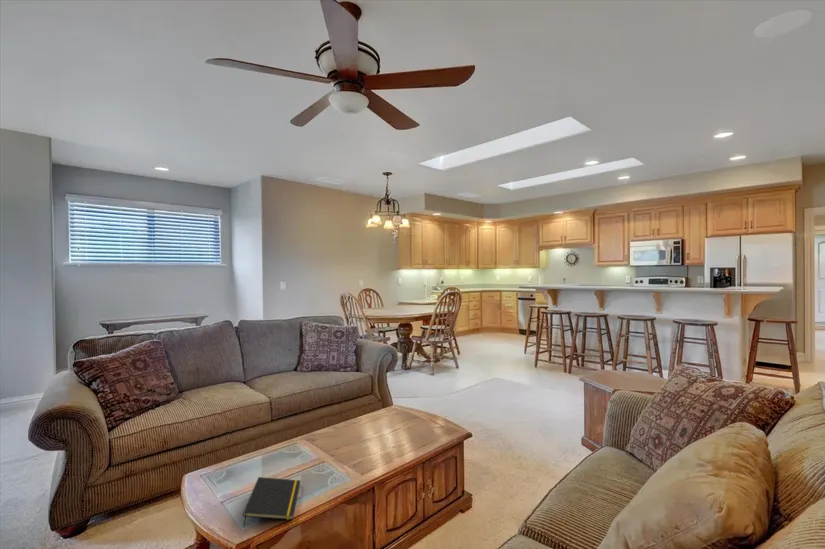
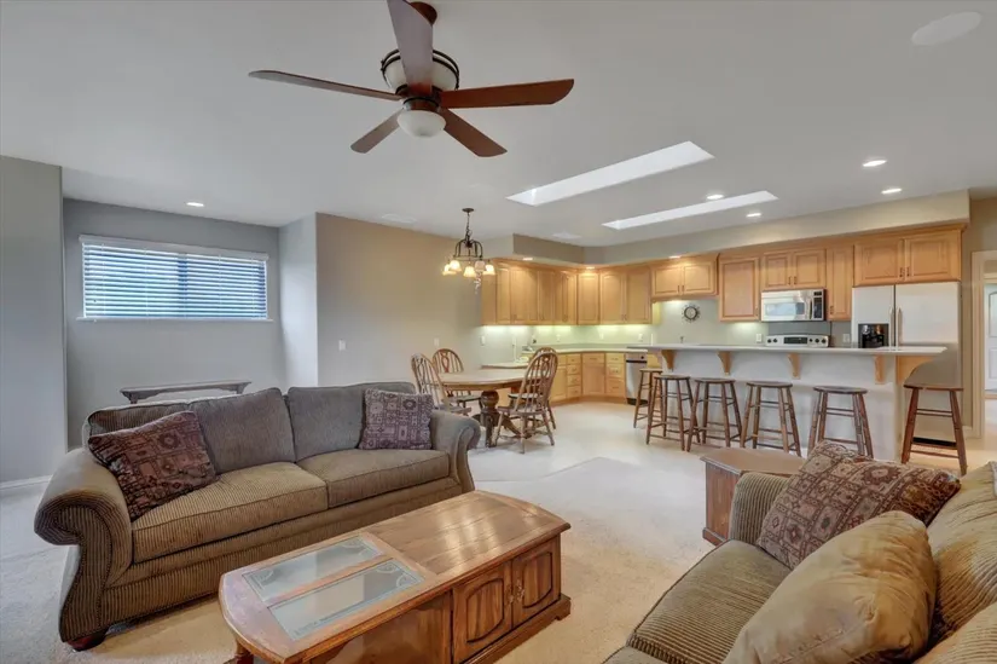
- notepad (274, 496)
